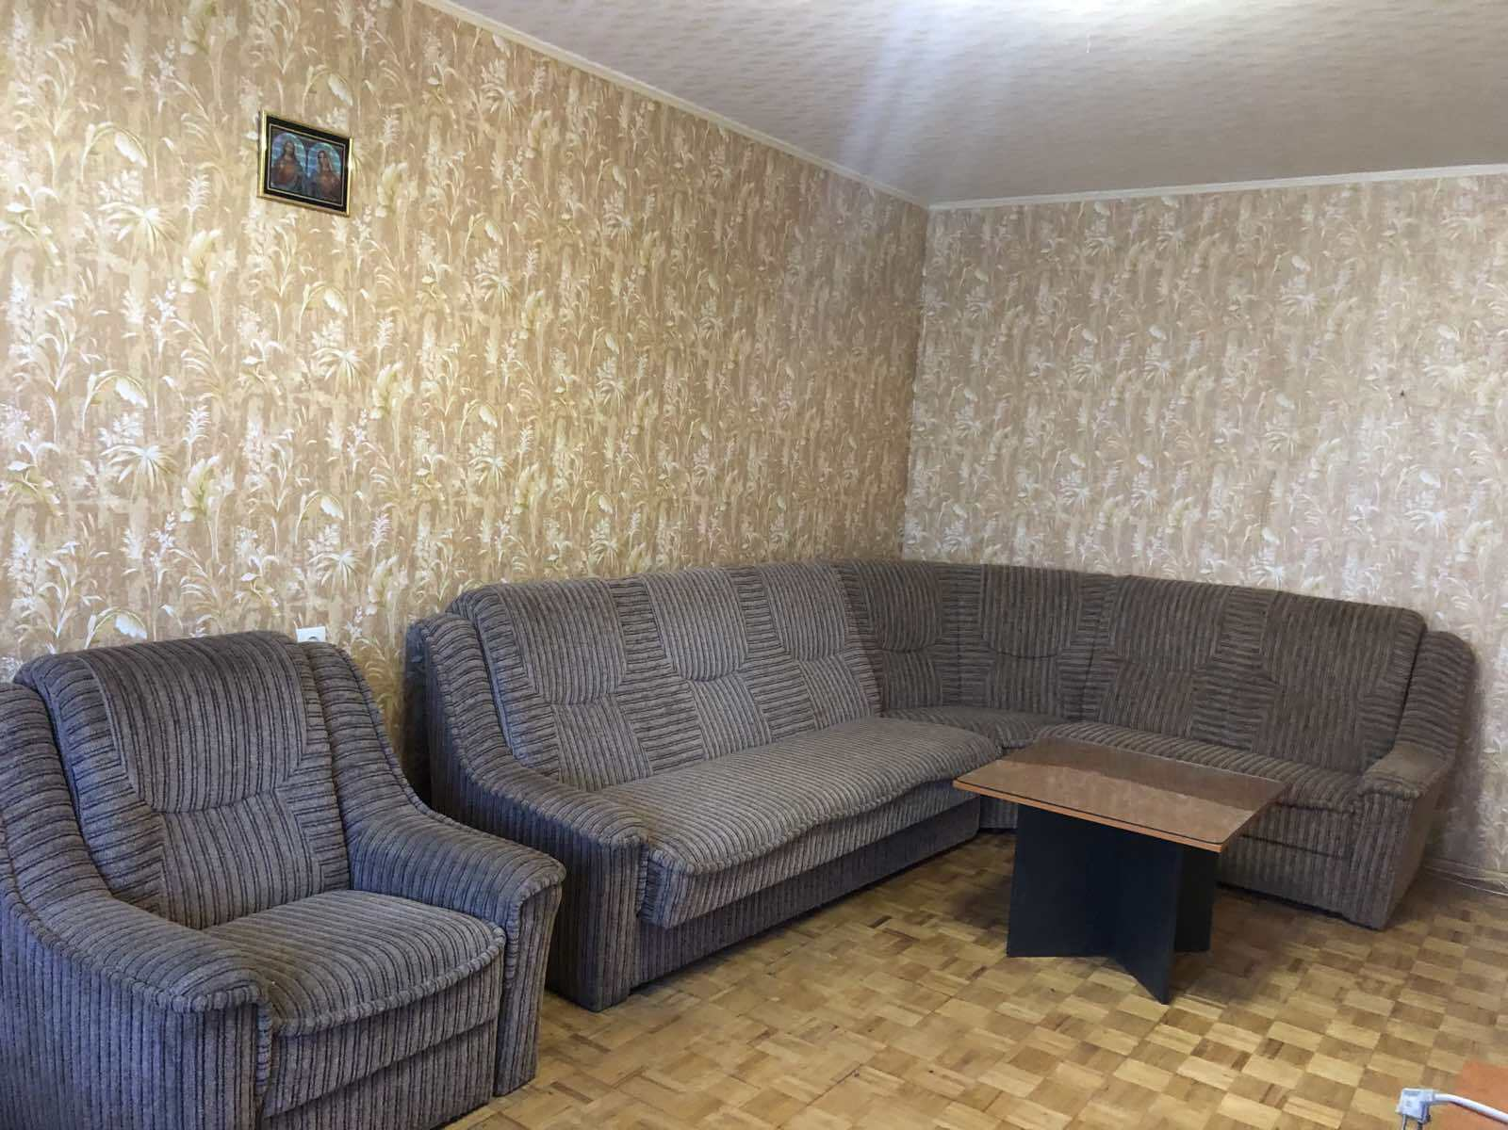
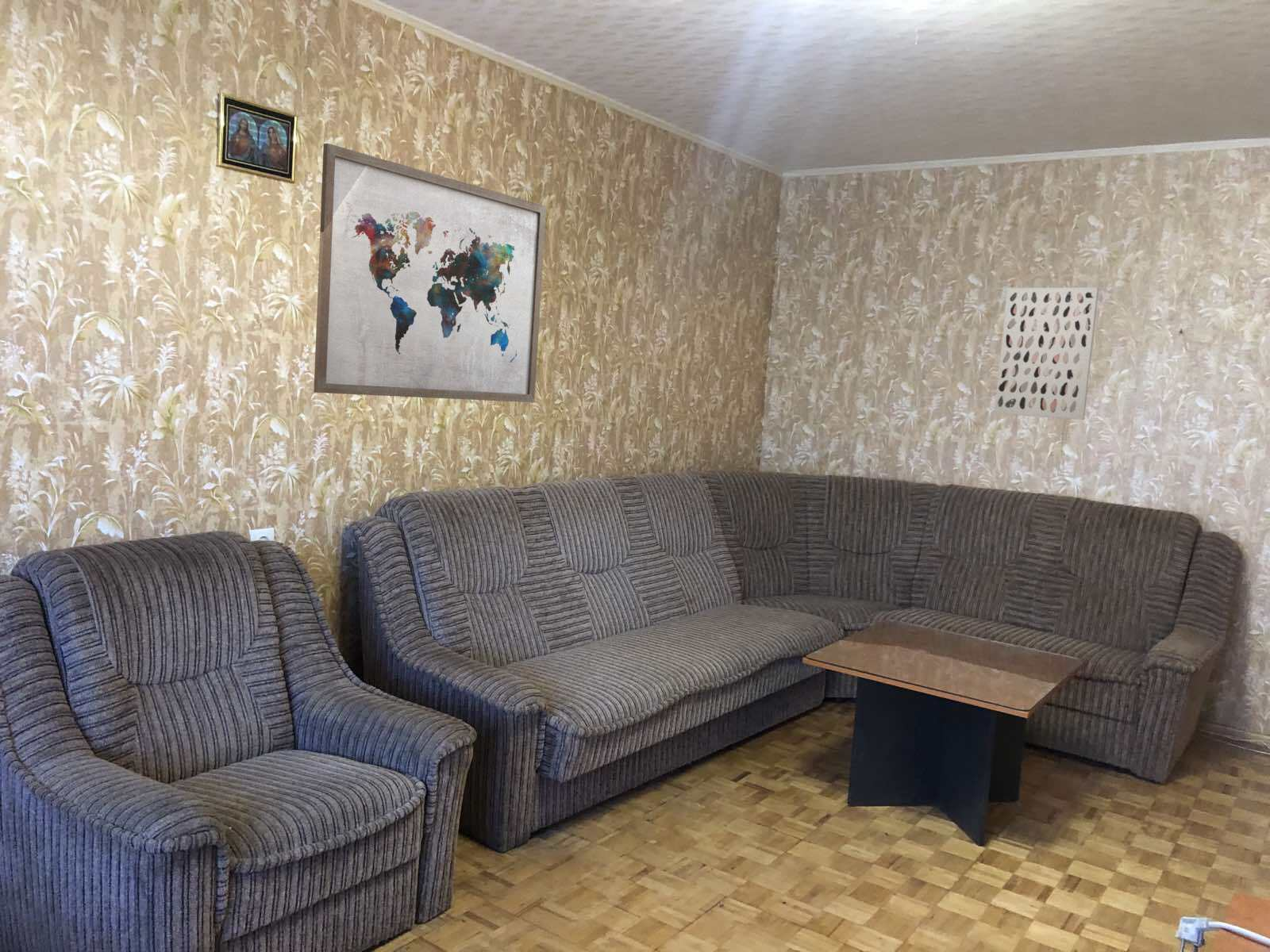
+ wall art (442, 289)
+ wall art (1045, 352)
